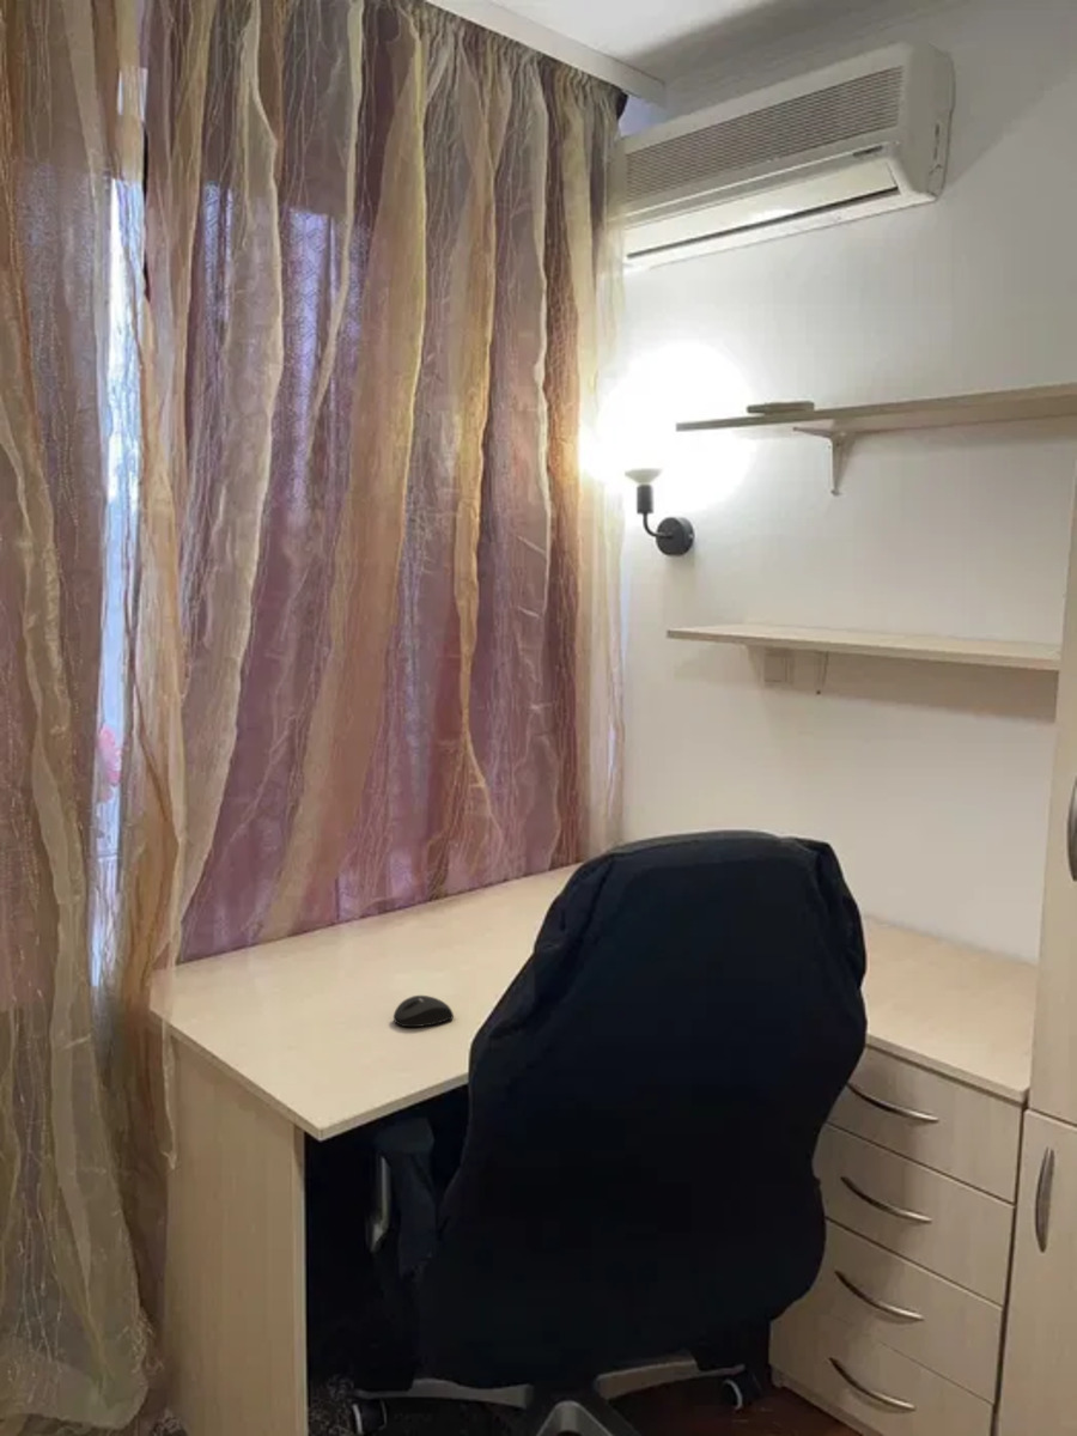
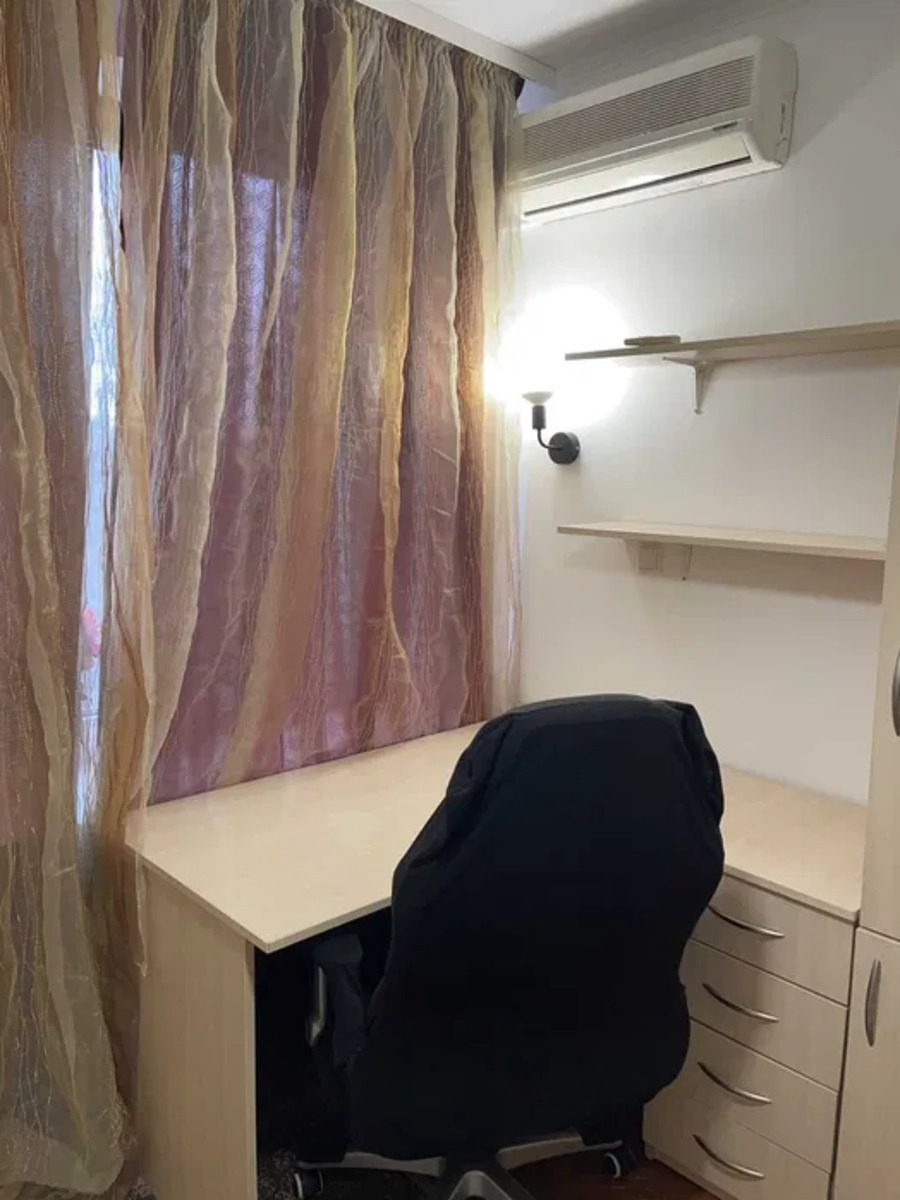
- mouse (424, 1009)
